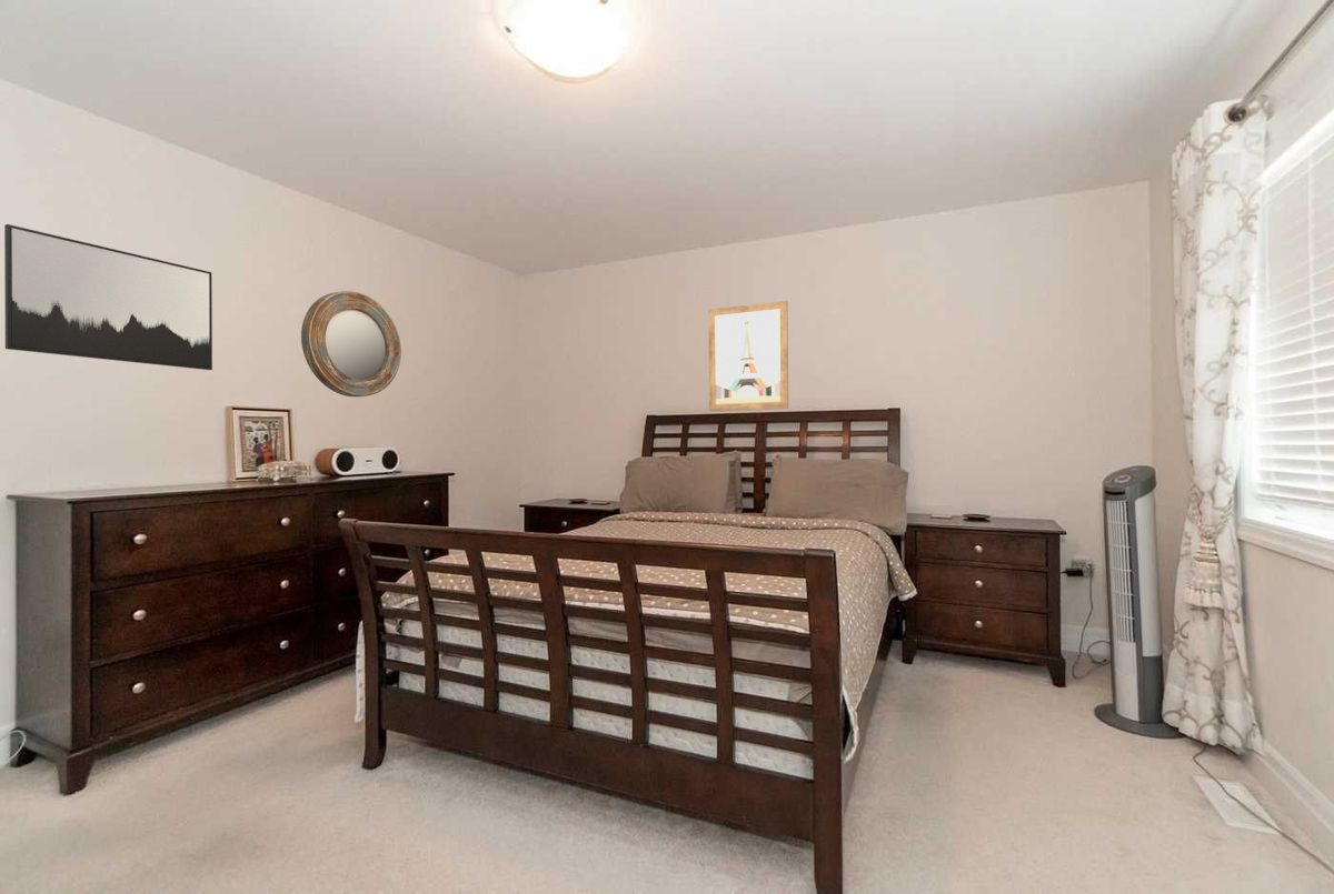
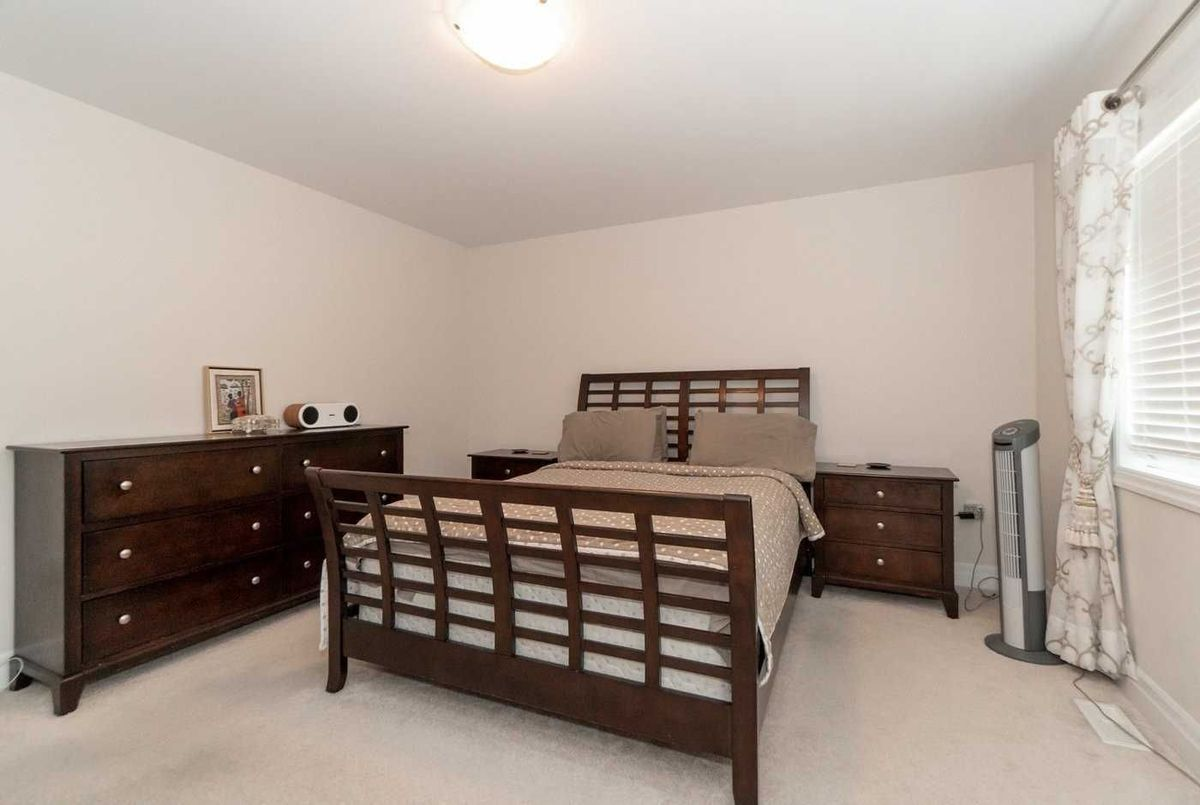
- wall art (747, 358)
- wall art (120, 305)
- home mirror (355, 344)
